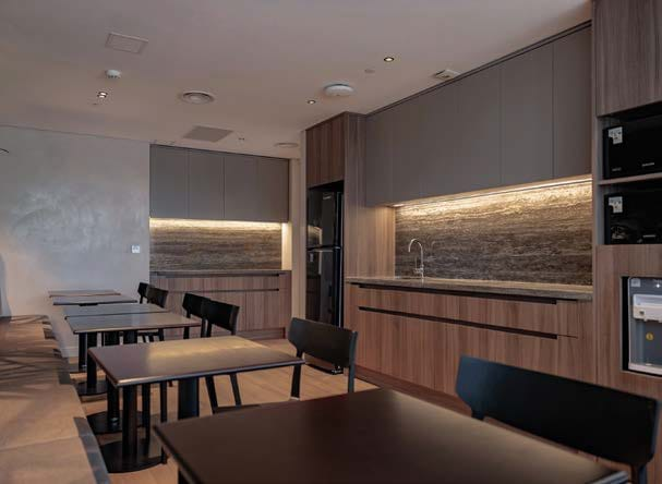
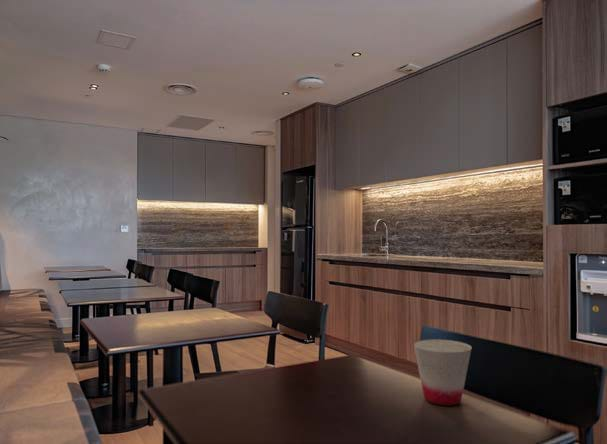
+ cup (442, 372)
